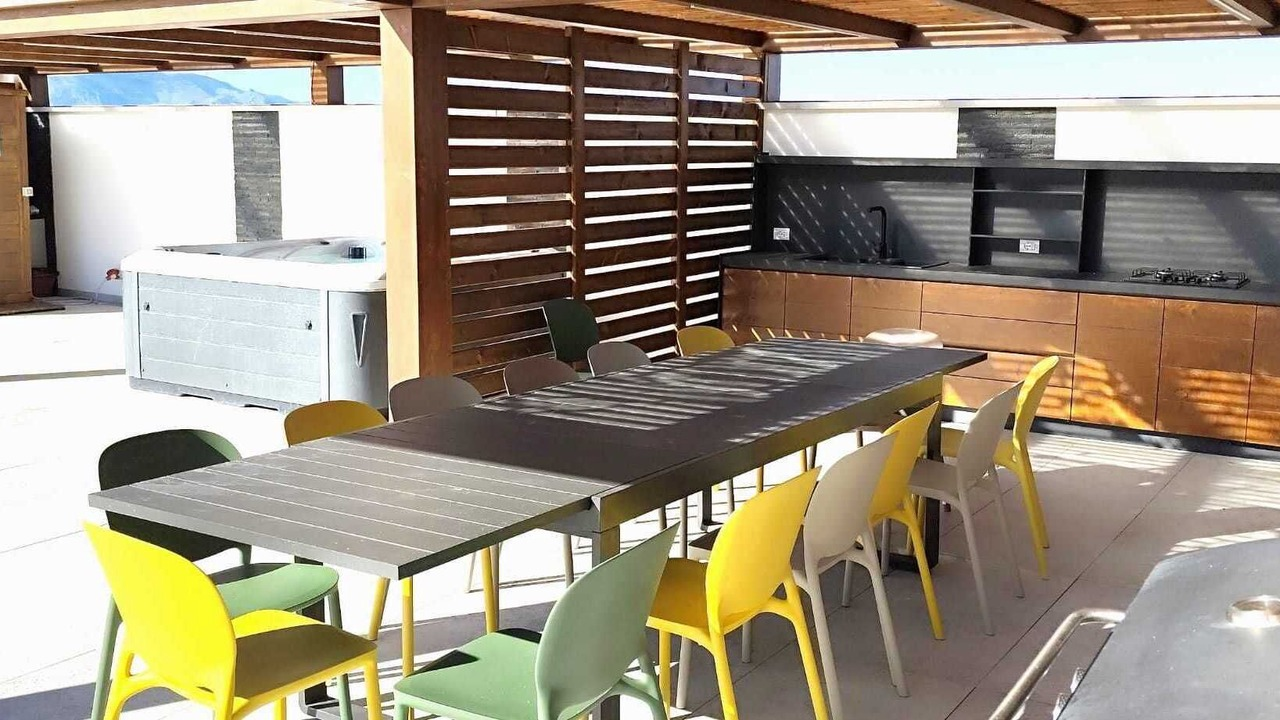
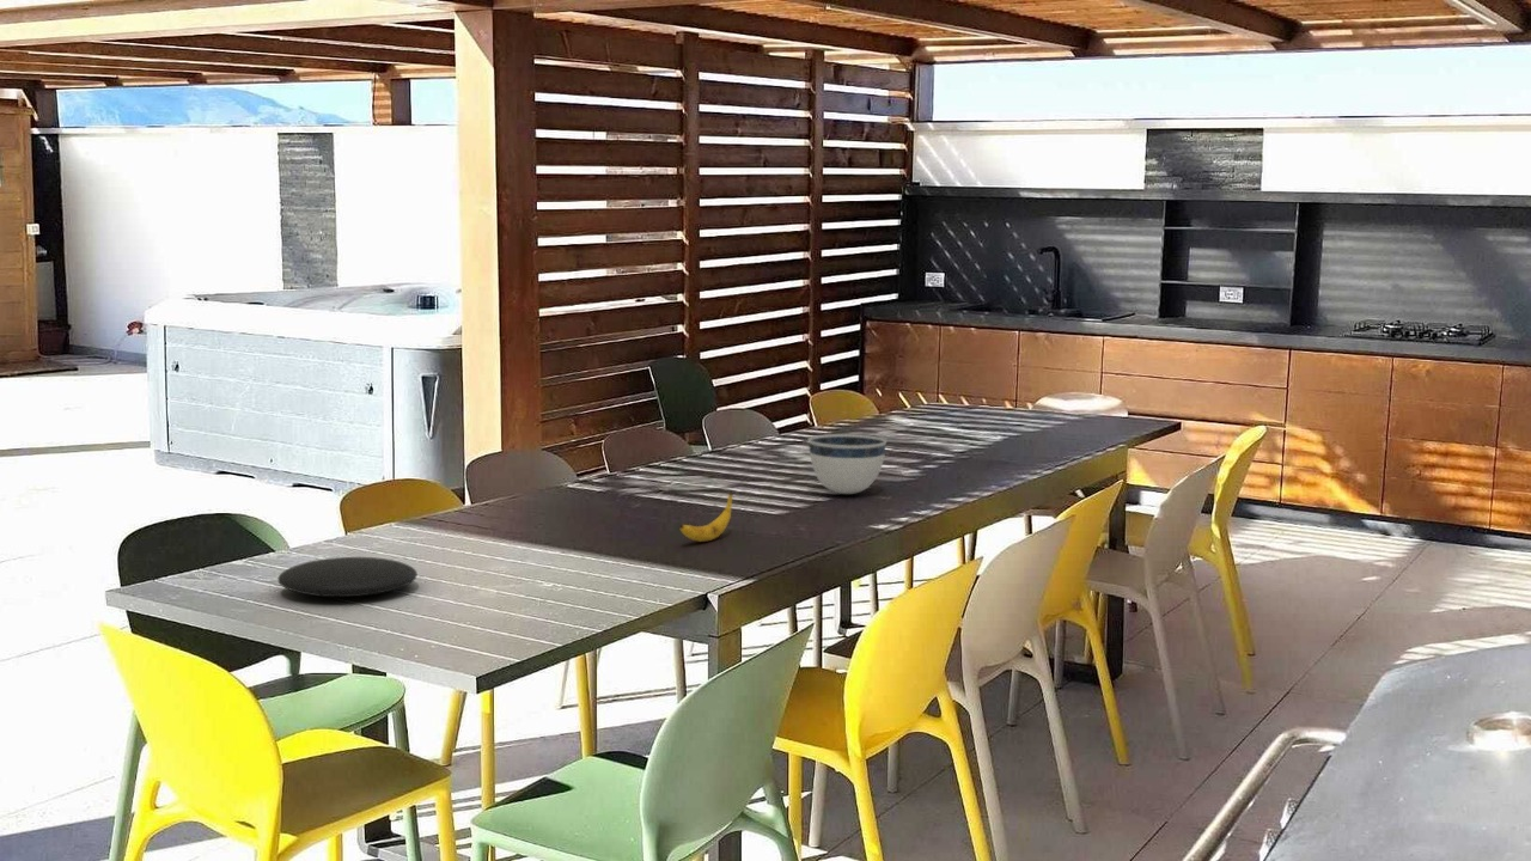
+ bowl (846, 466)
+ plate (348, 575)
+ banana (708, 524)
